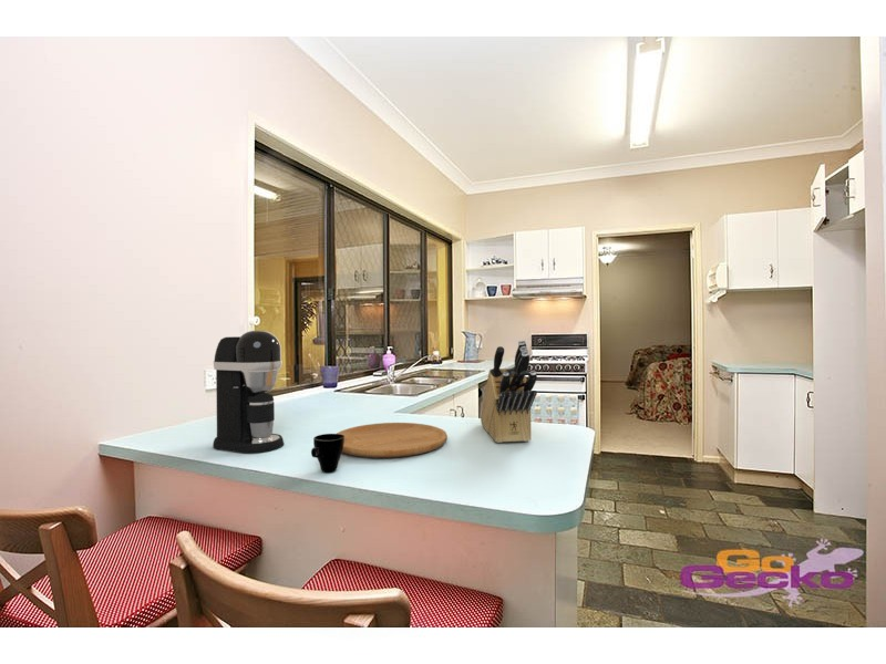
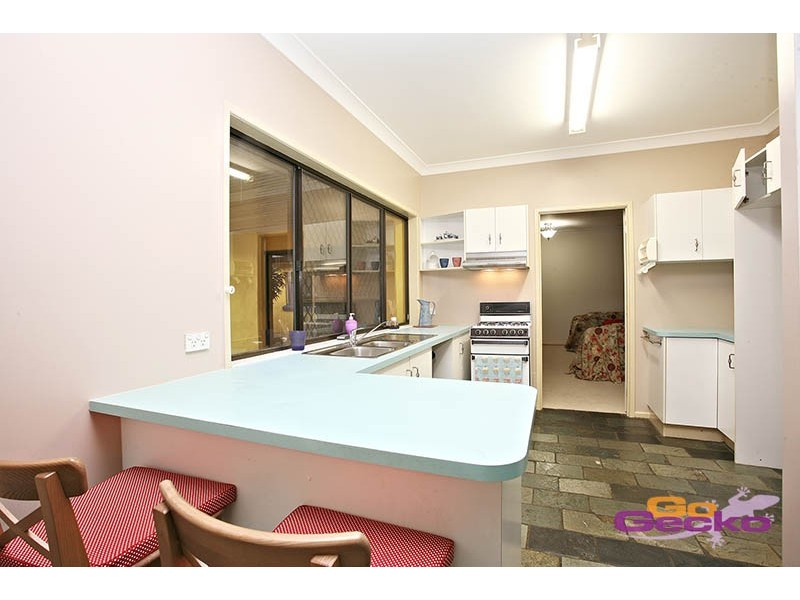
- coffee maker (248, 387)
- knife block (506, 387)
- cup (326, 455)
- cutting board (390, 438)
